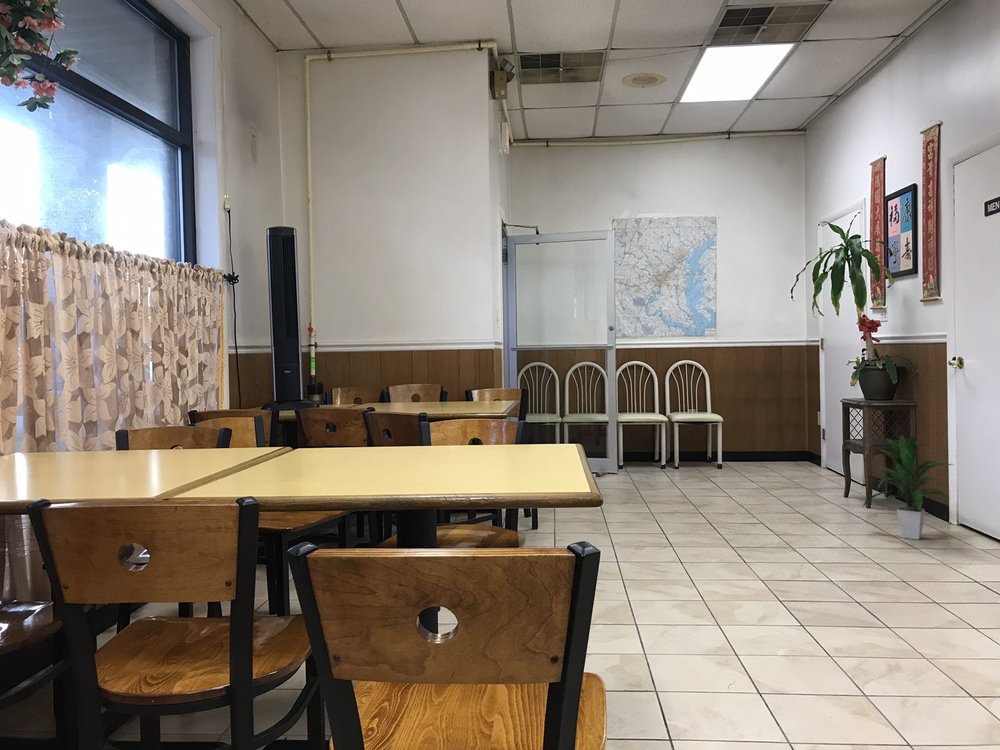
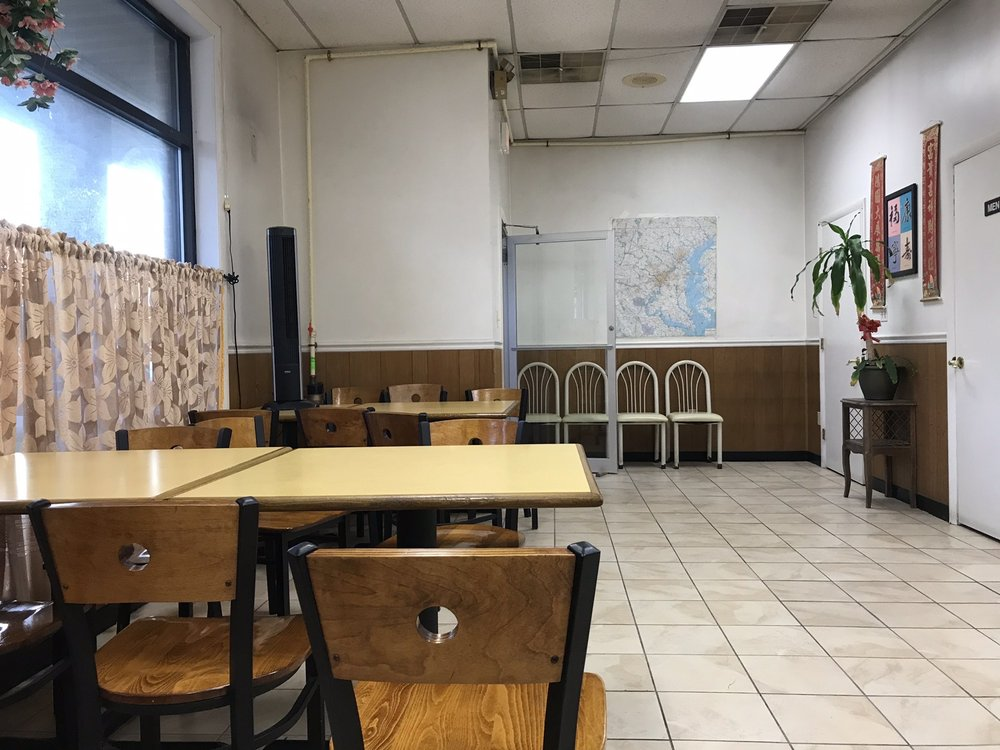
- indoor plant (906, 484)
